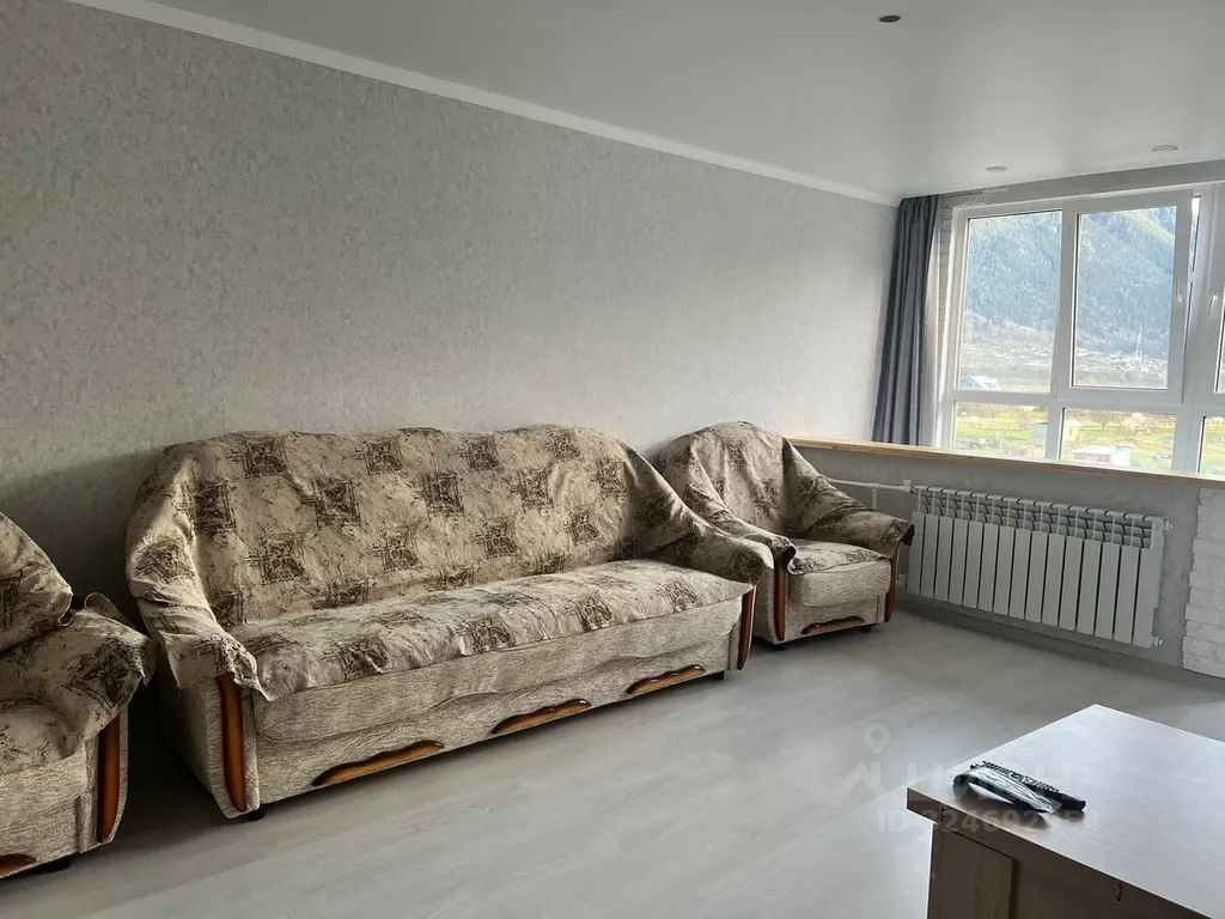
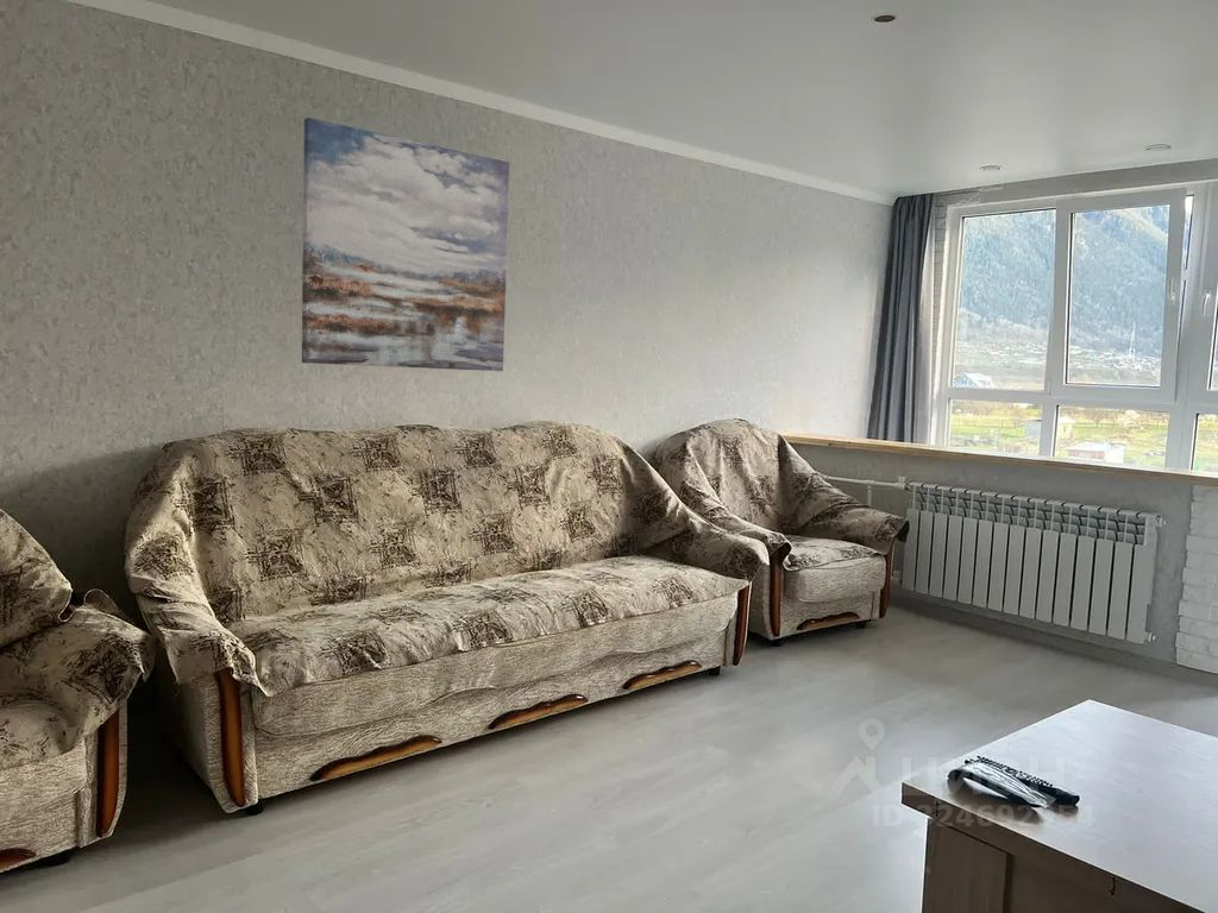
+ wall art (412, 256)
